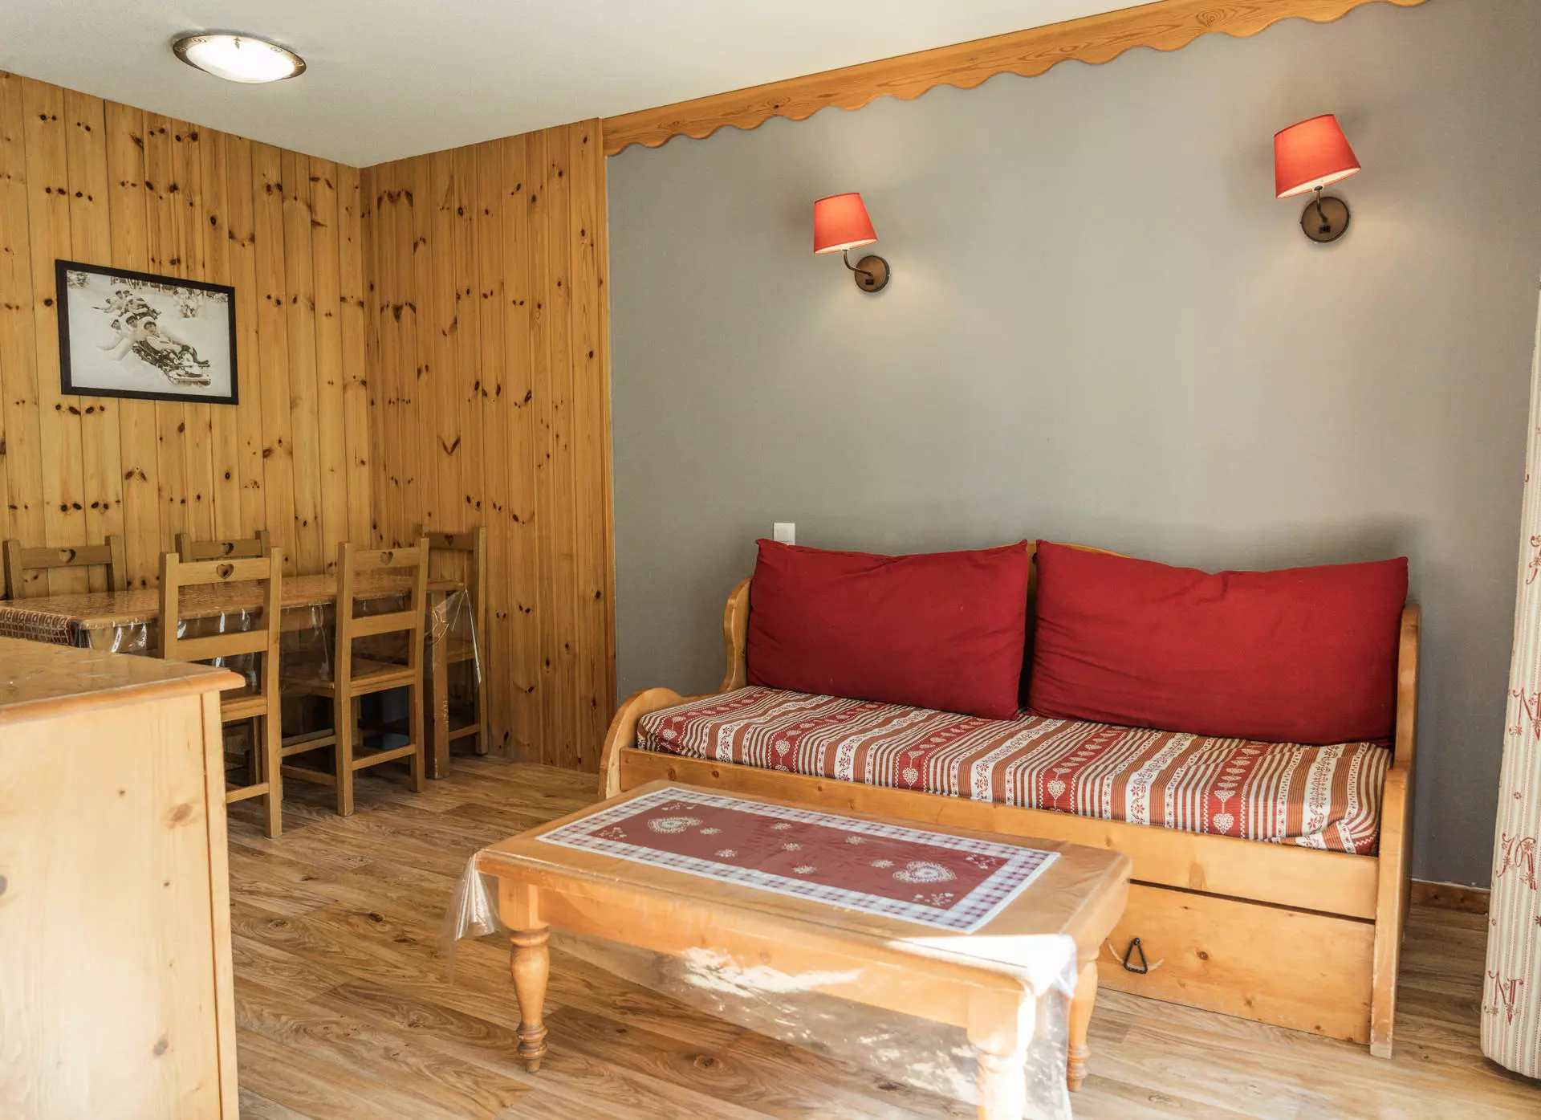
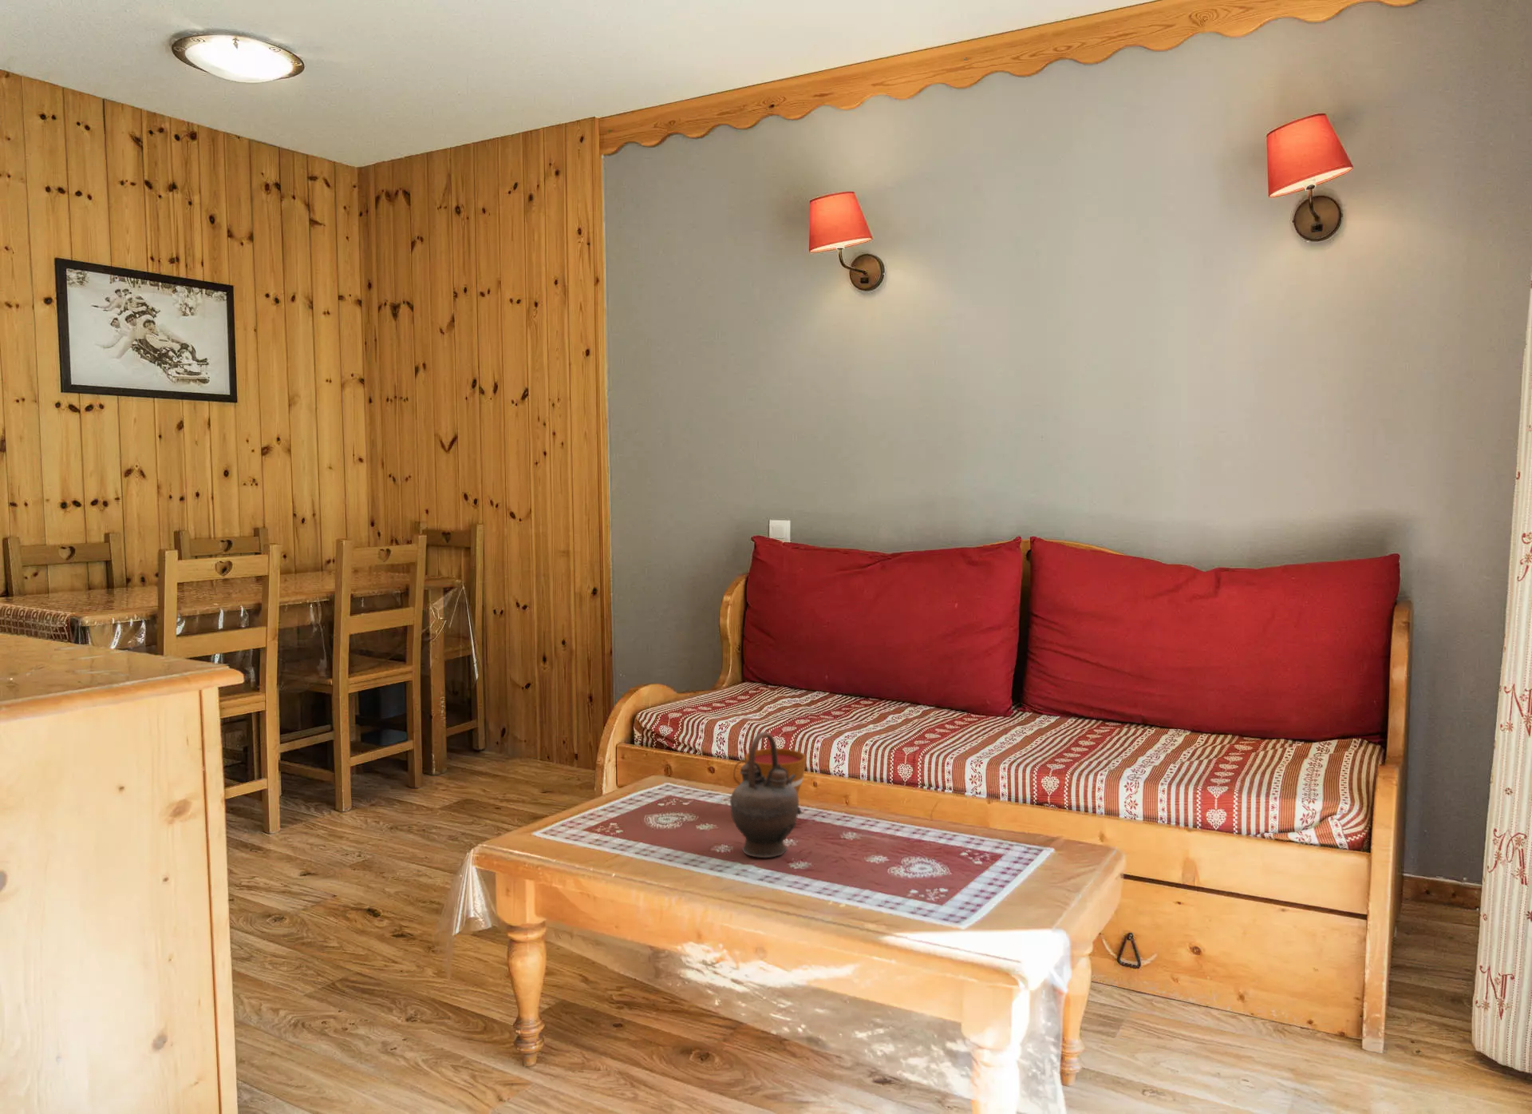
+ teapot (770, 790)
+ cup (766, 778)
